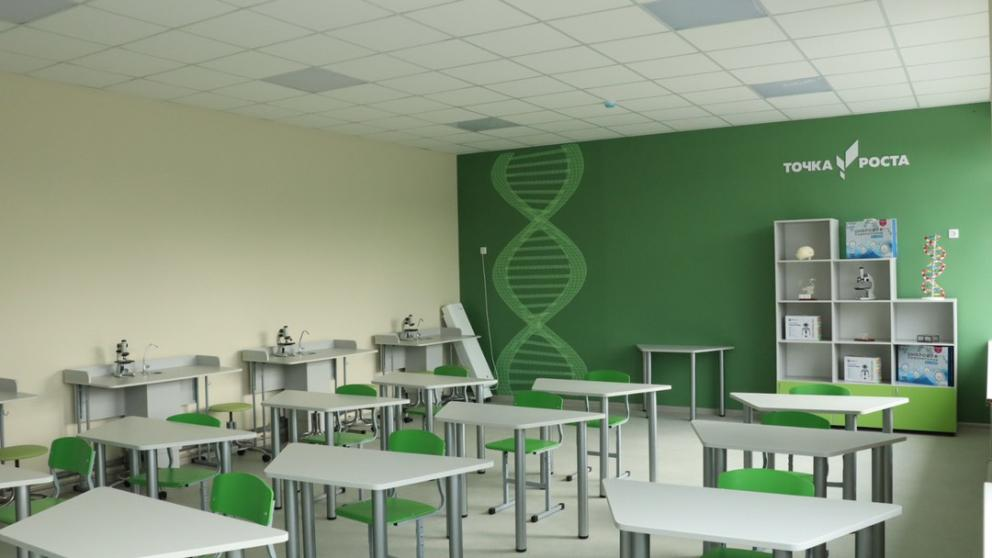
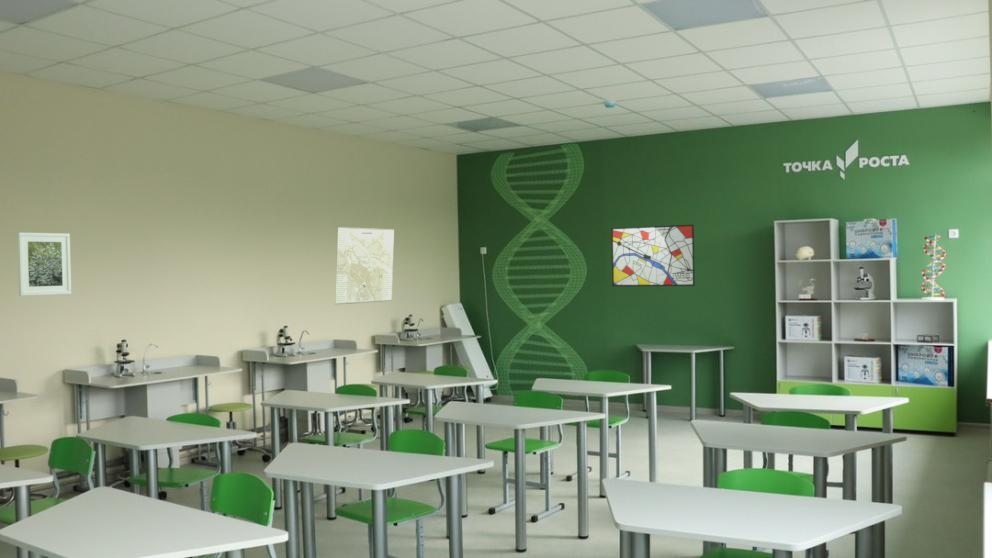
+ map (365, 265)
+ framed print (45, 263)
+ wall art (651, 256)
